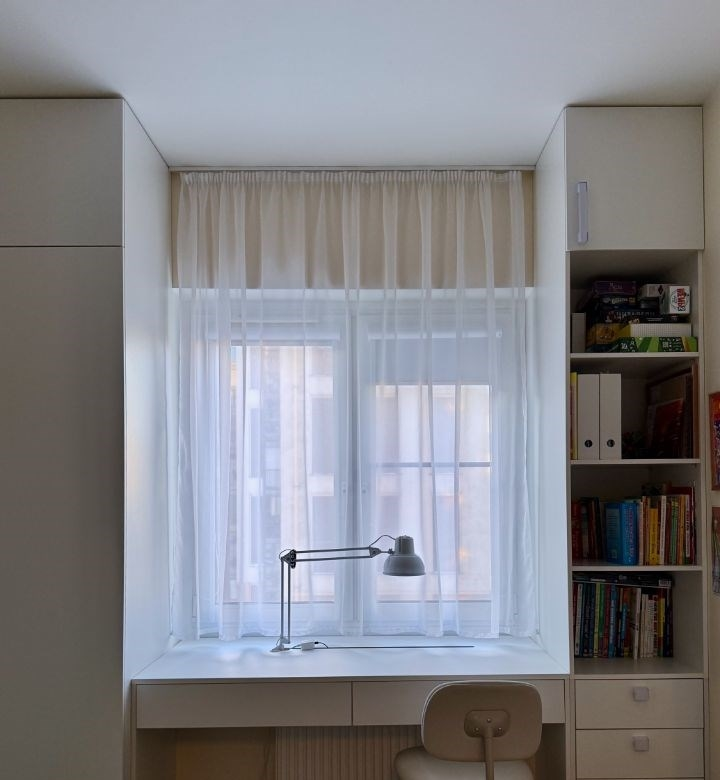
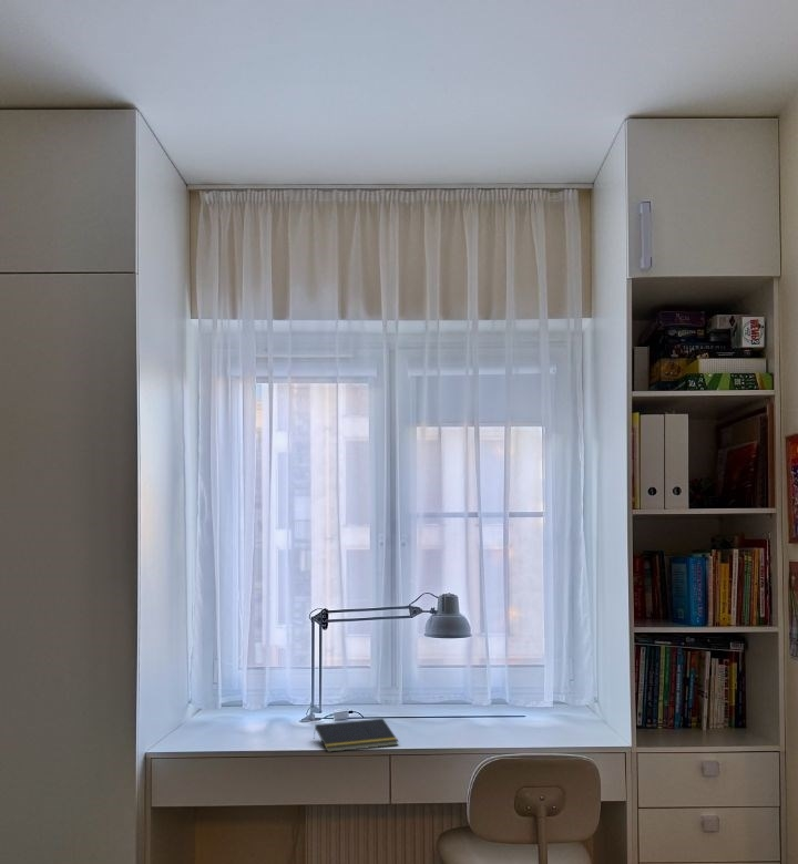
+ notepad (356, 734)
